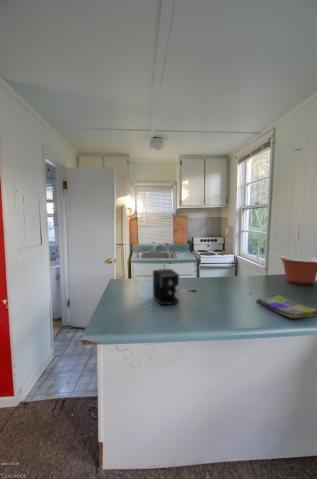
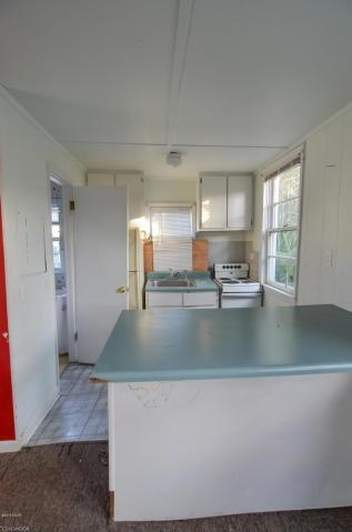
- mixing bowl (300, 270)
- dish towel (286, 305)
- coffee maker (178, 284)
